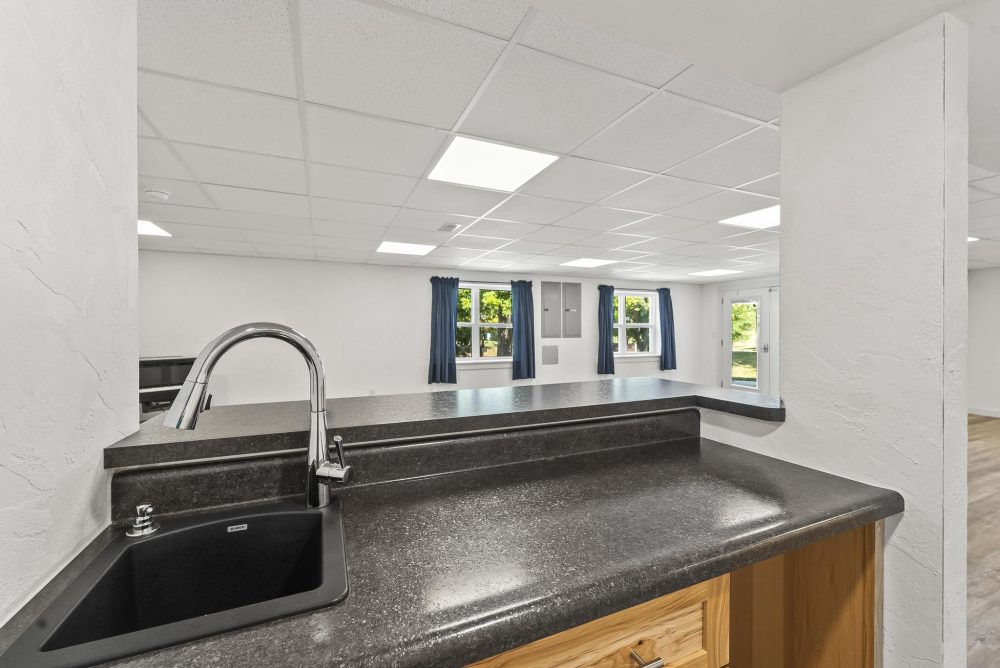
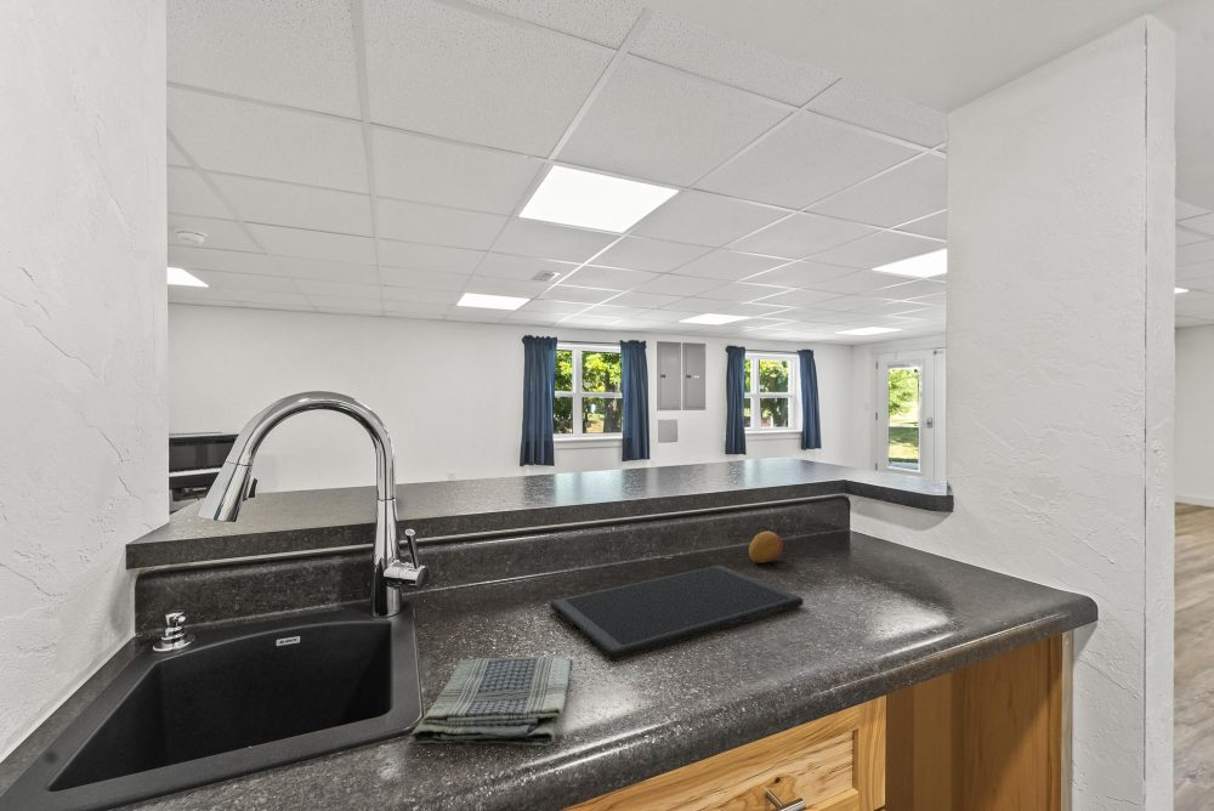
+ cutting board (677, 603)
+ dish towel (501, 692)
+ fruit (766, 546)
